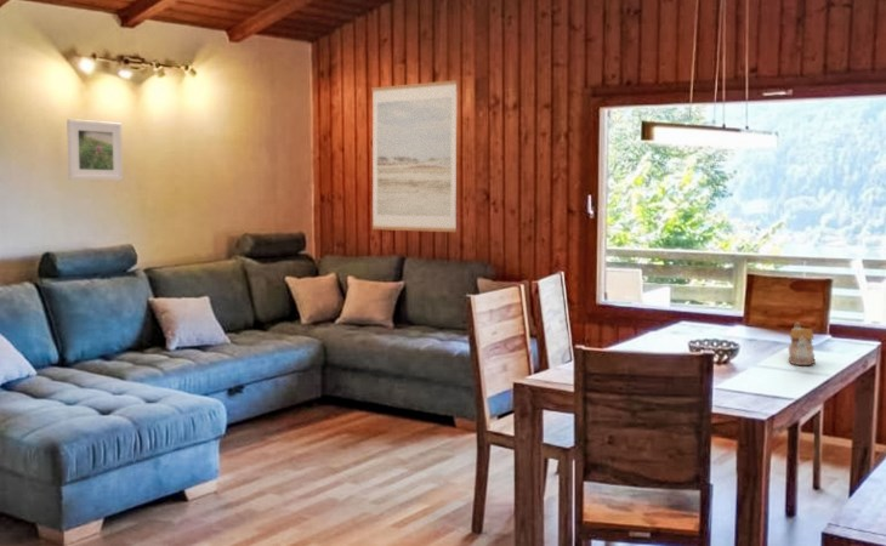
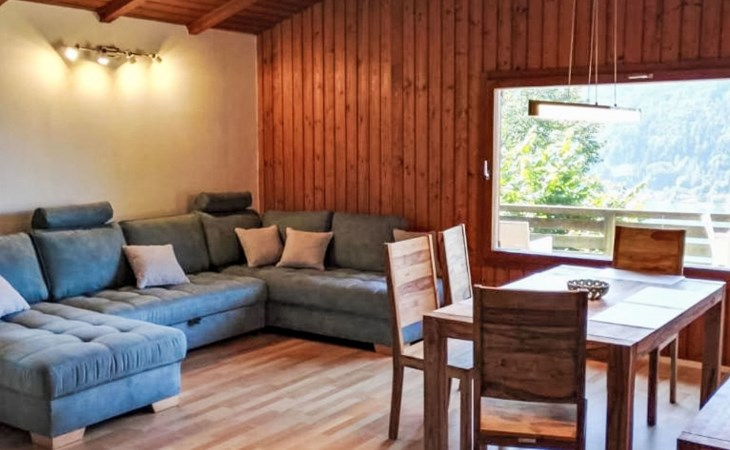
- wall art (413, 158)
- teapot (802, 342)
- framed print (95, 150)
